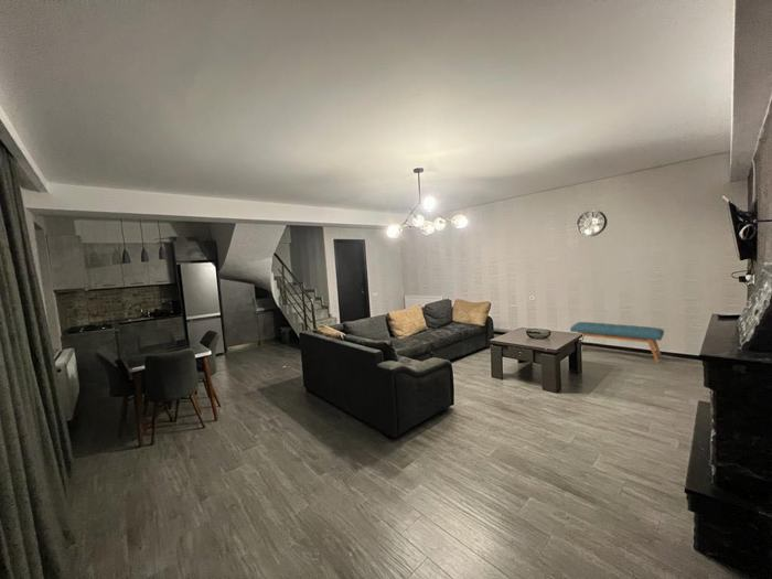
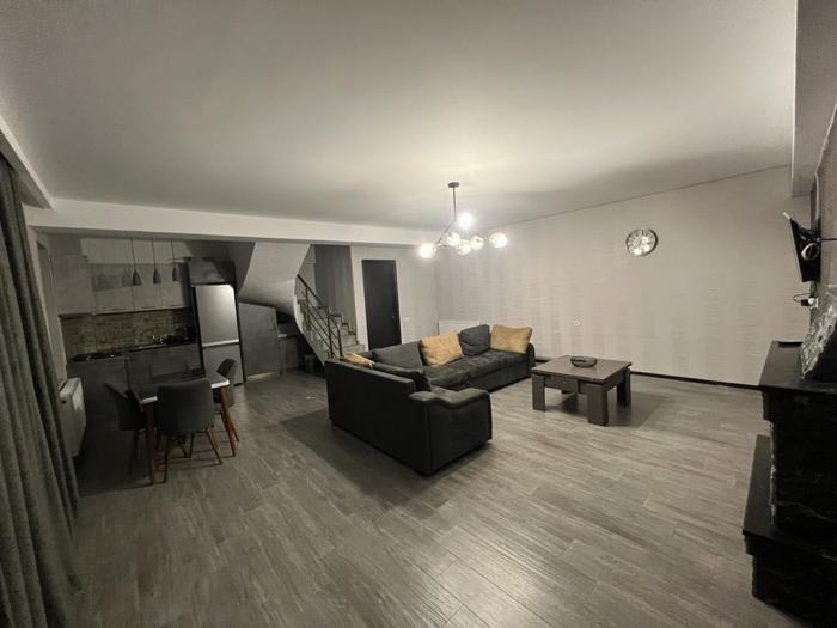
- bench (615, 339)
